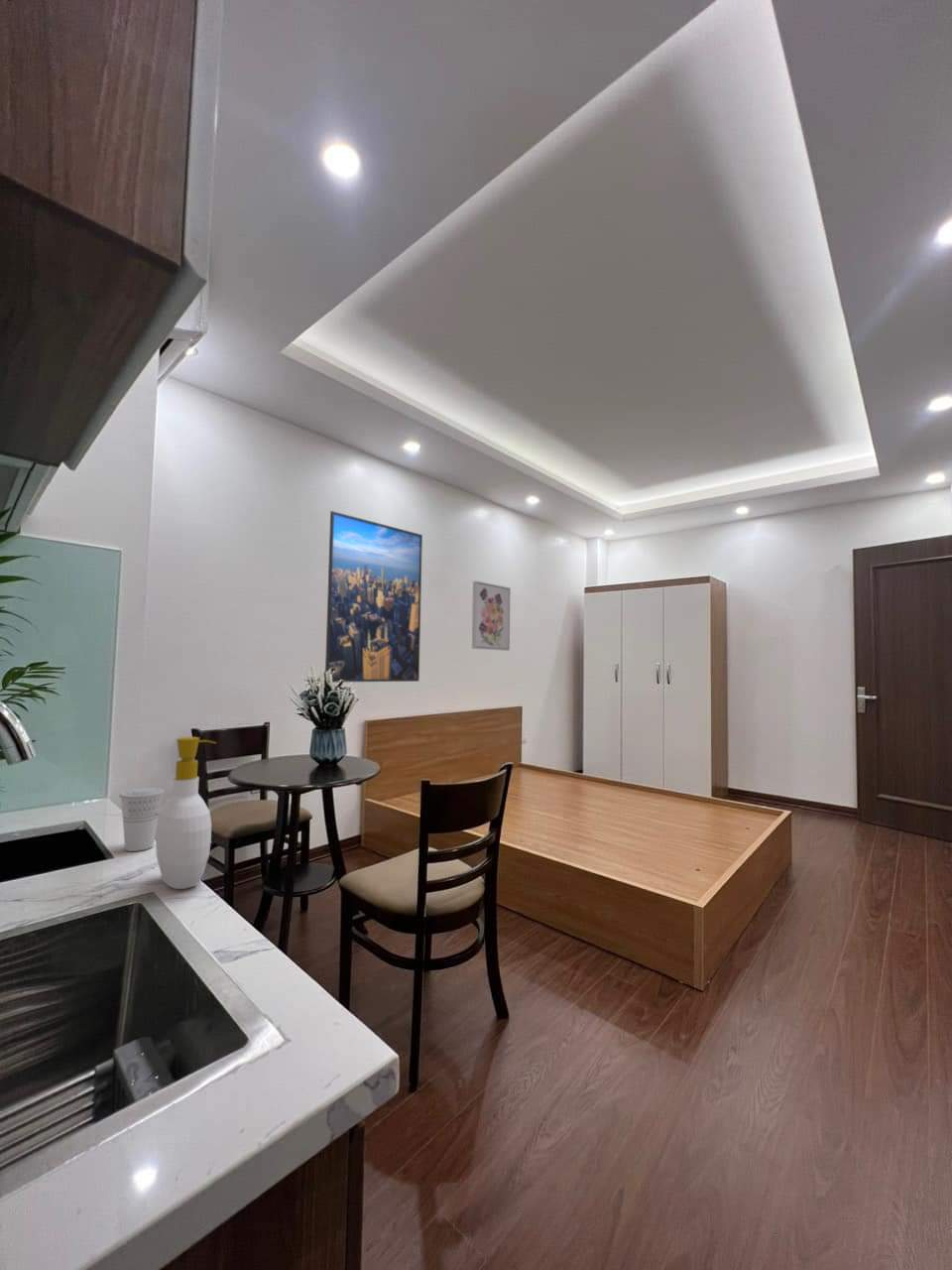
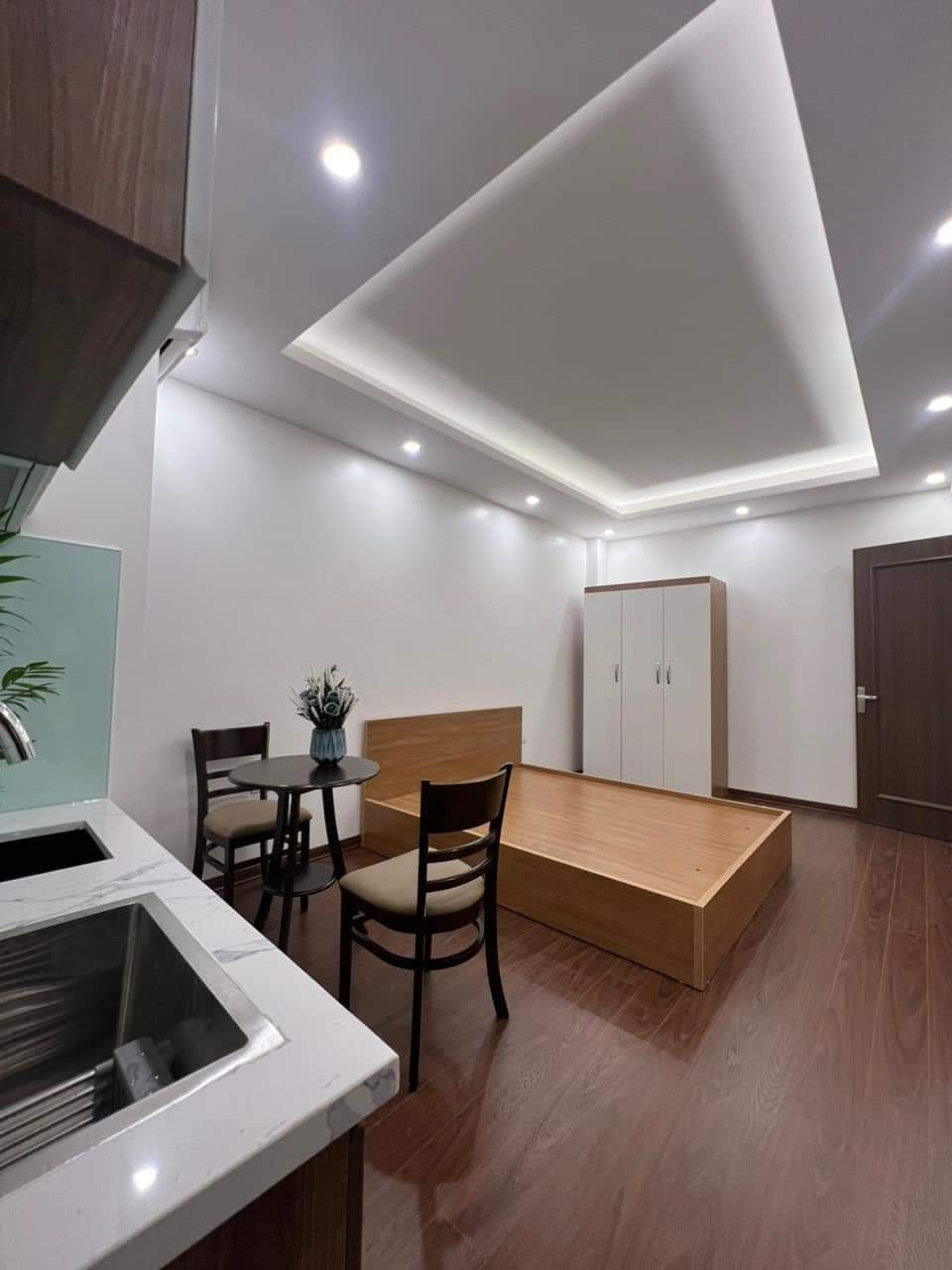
- wall art (491, 616)
- cup (141, 819)
- soap bottle (187, 809)
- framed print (377, 601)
